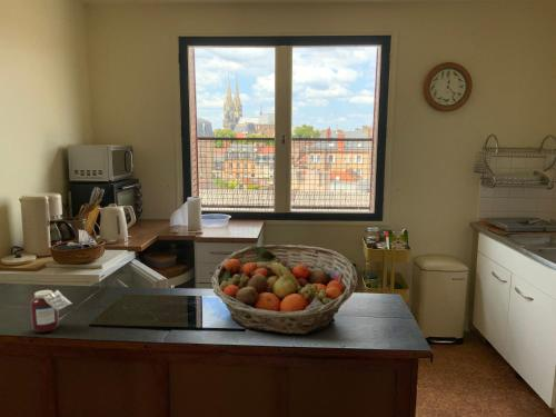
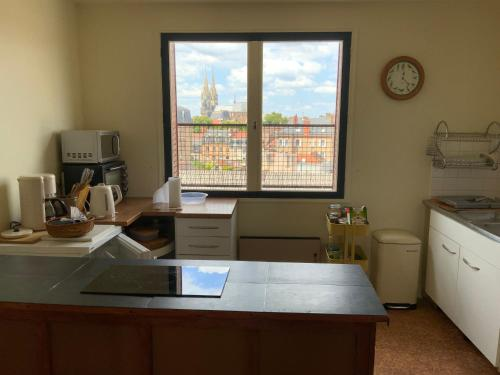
- jar (49, 310)
- fruit basket (282, 286)
